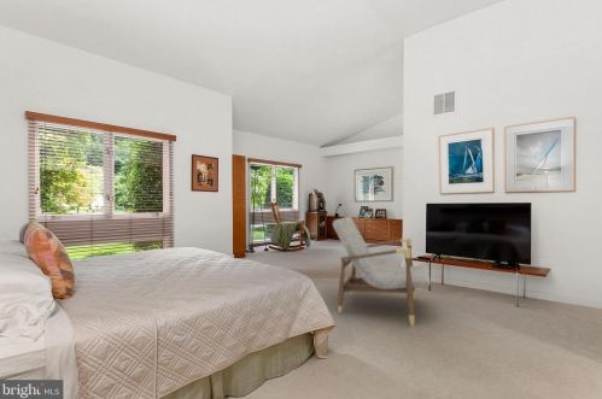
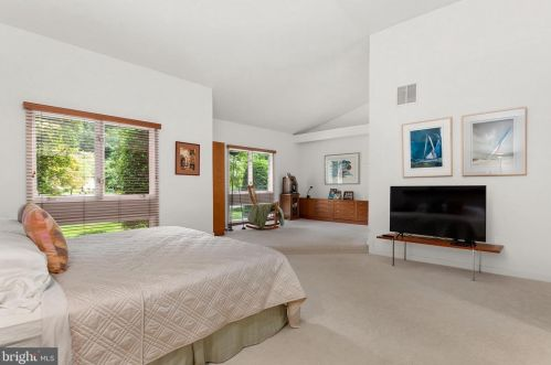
- armchair (381, 265)
